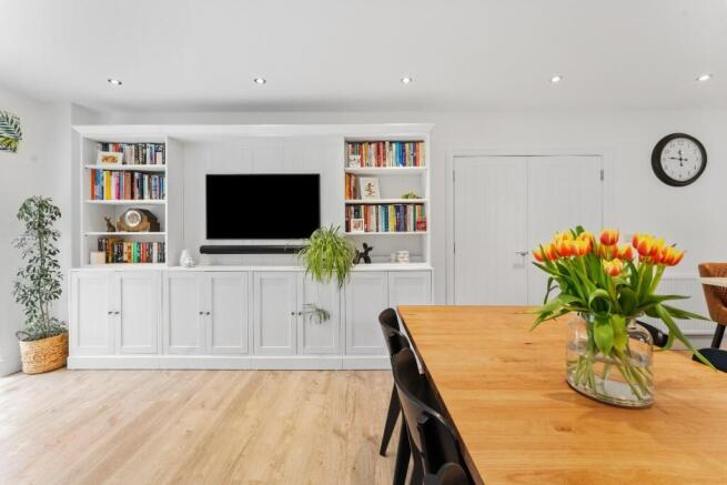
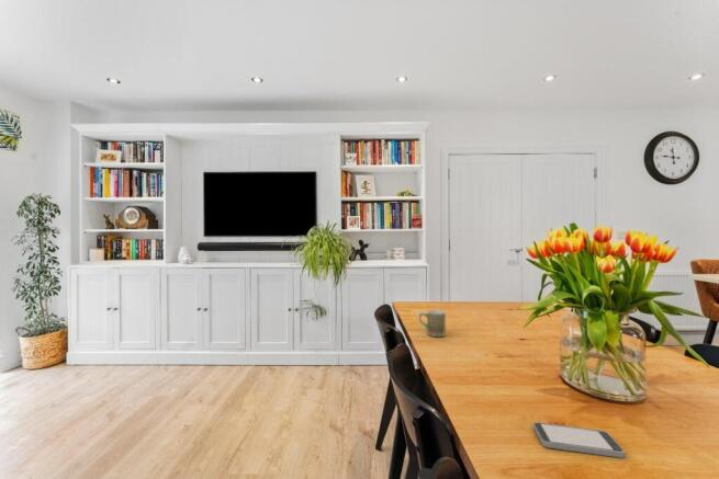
+ mug (431, 322)
+ smartphone (575, 438)
